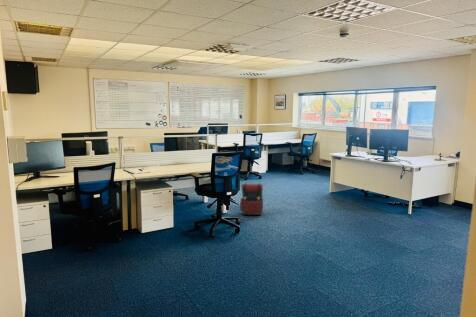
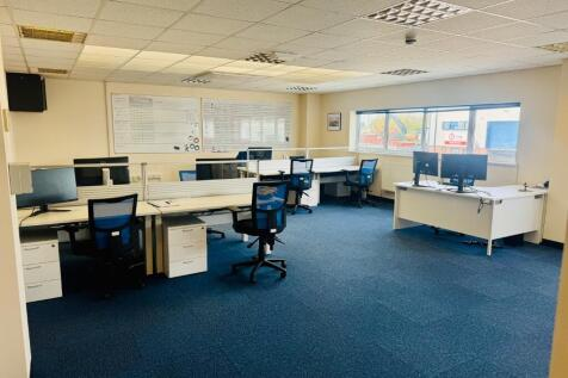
- satchel (251, 198)
